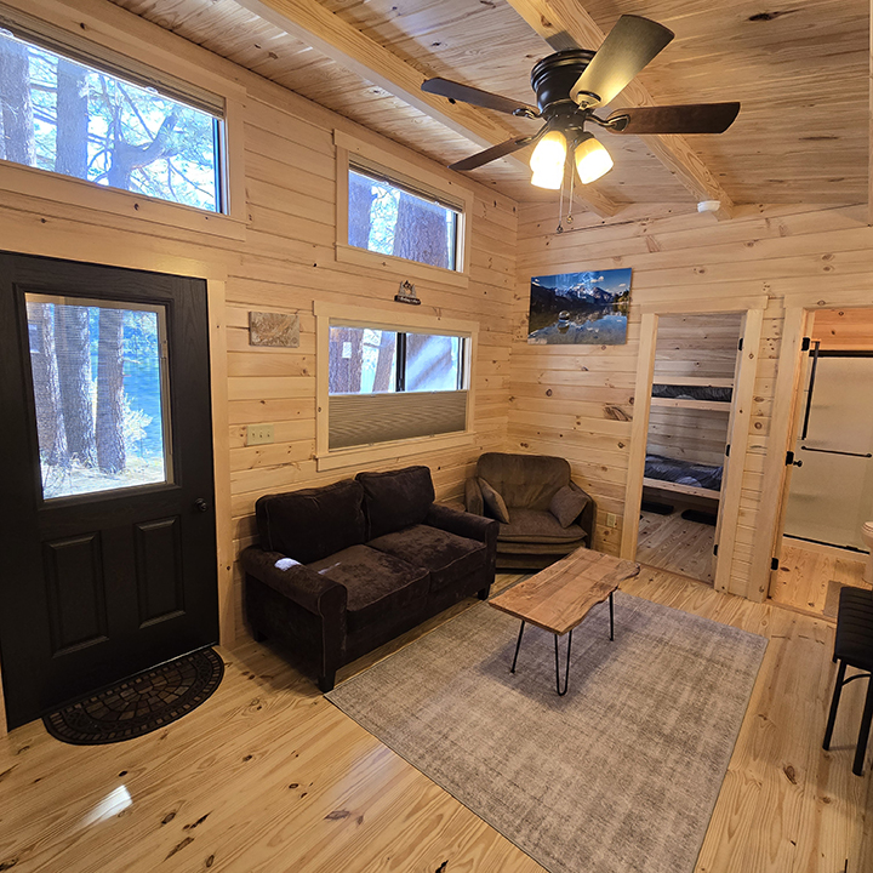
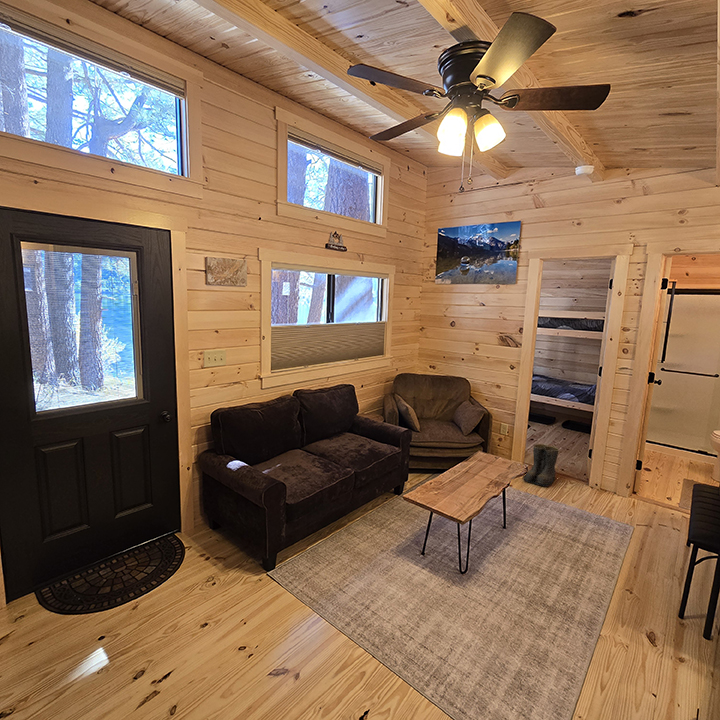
+ boots (541, 463)
